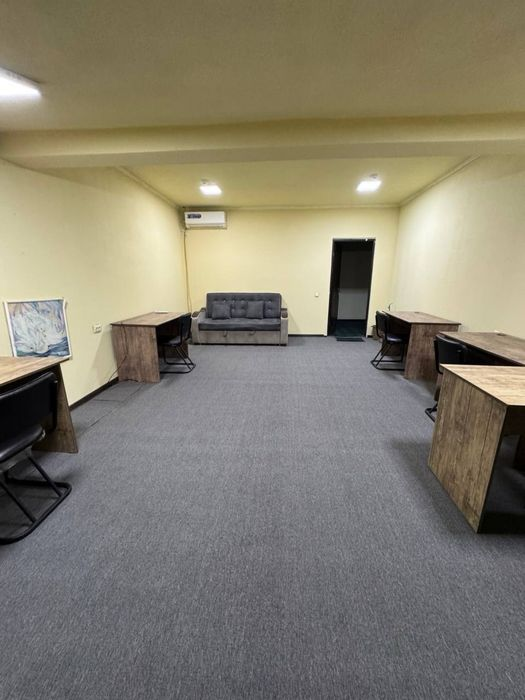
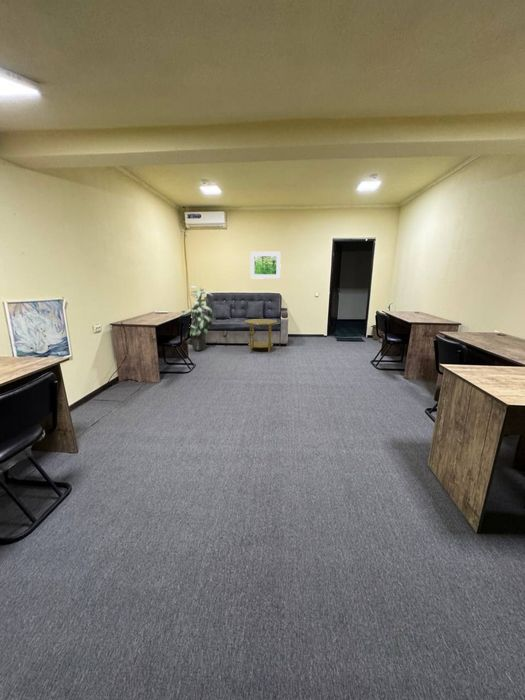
+ indoor plant (197, 318)
+ side table (260, 342)
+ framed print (265, 265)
